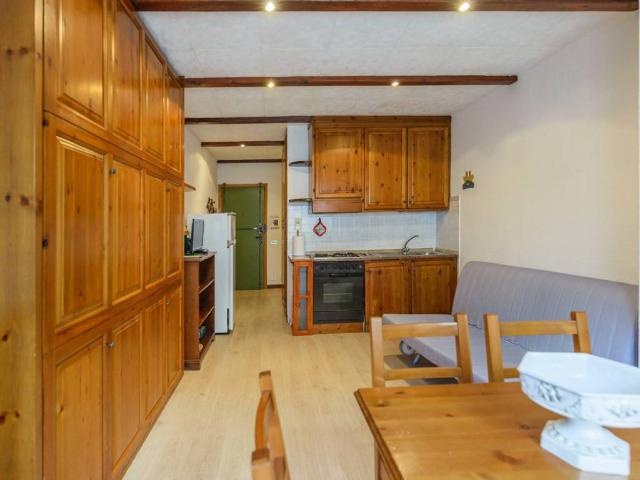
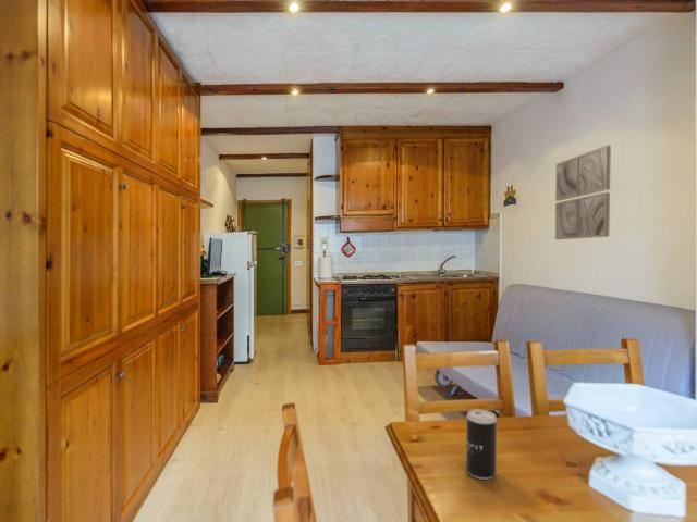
+ beverage can (480, 443)
+ wall art (579, 196)
